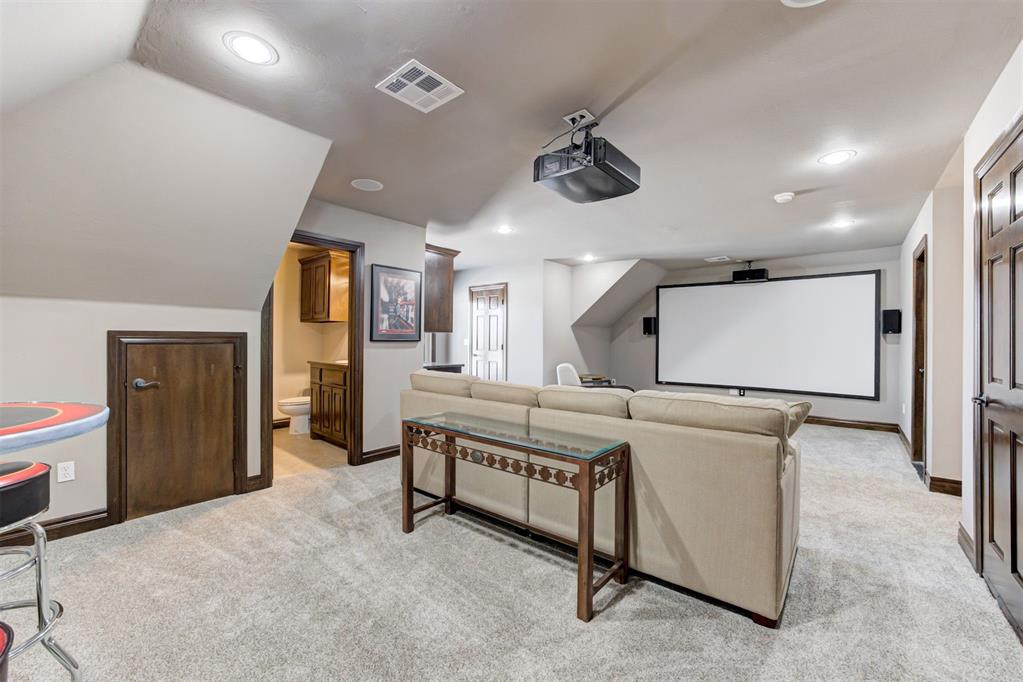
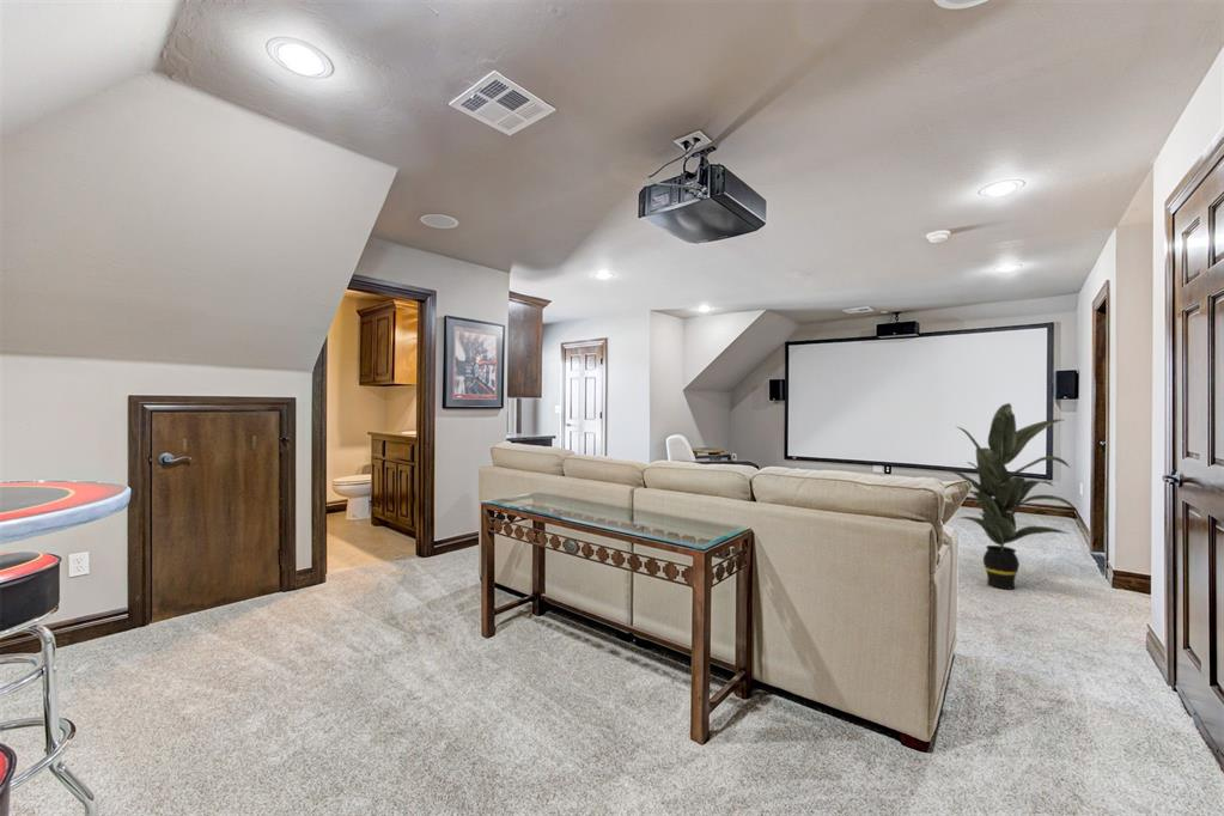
+ indoor plant (1007, 494)
